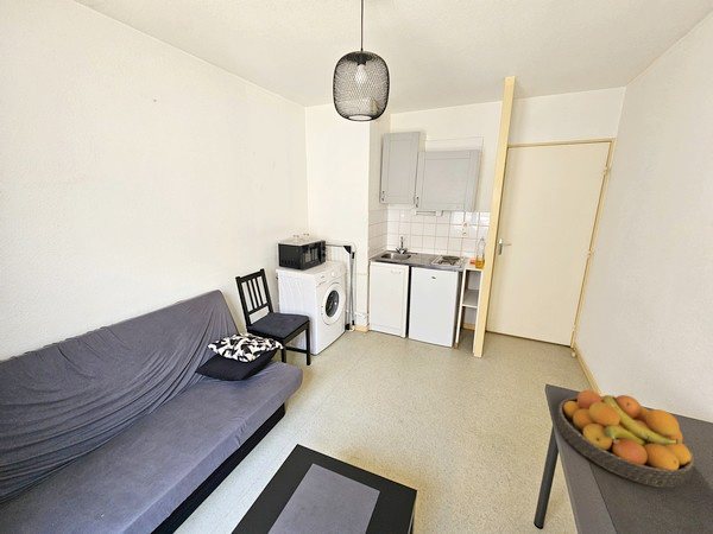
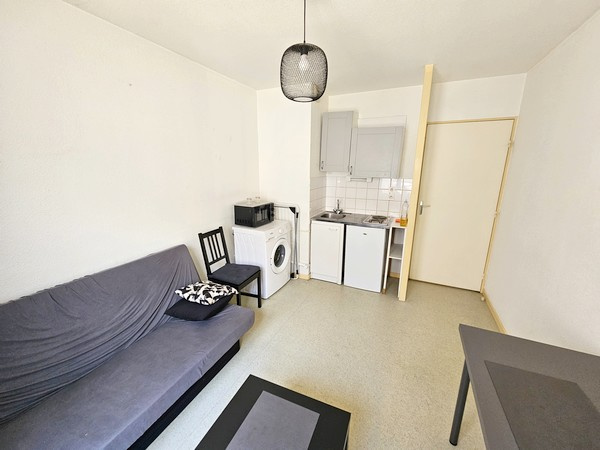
- fruit bowl (620, 421)
